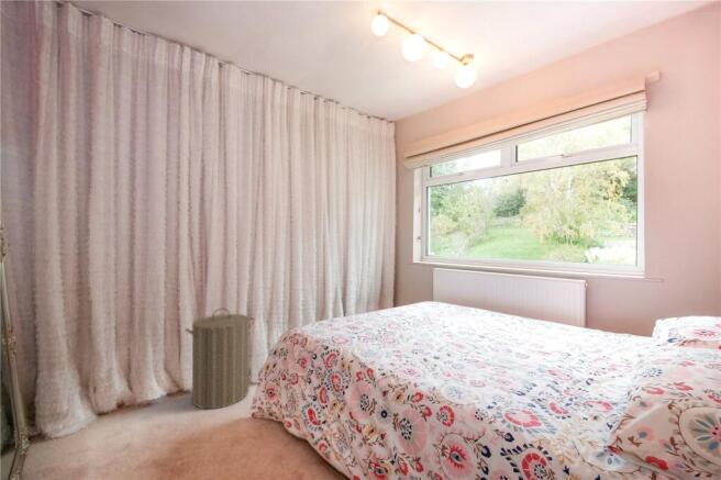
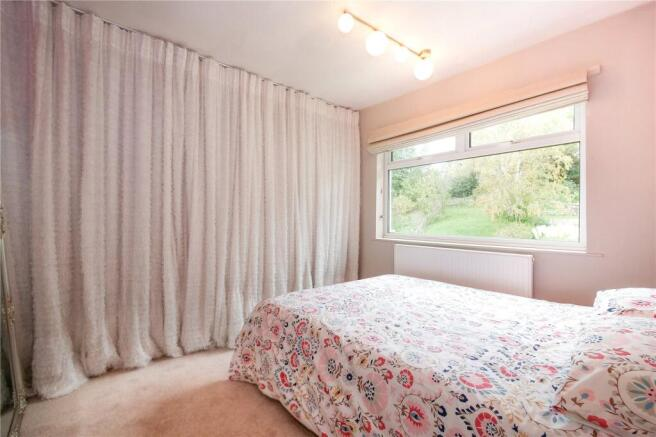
- laundry hamper (221, 351)
